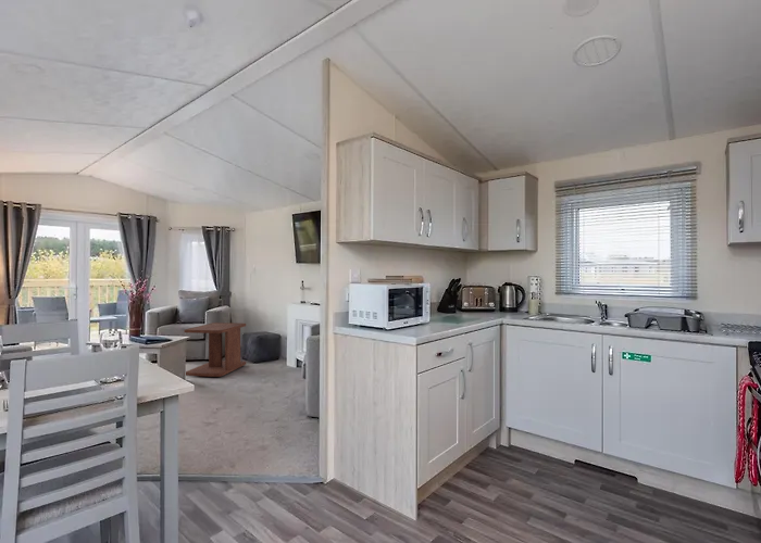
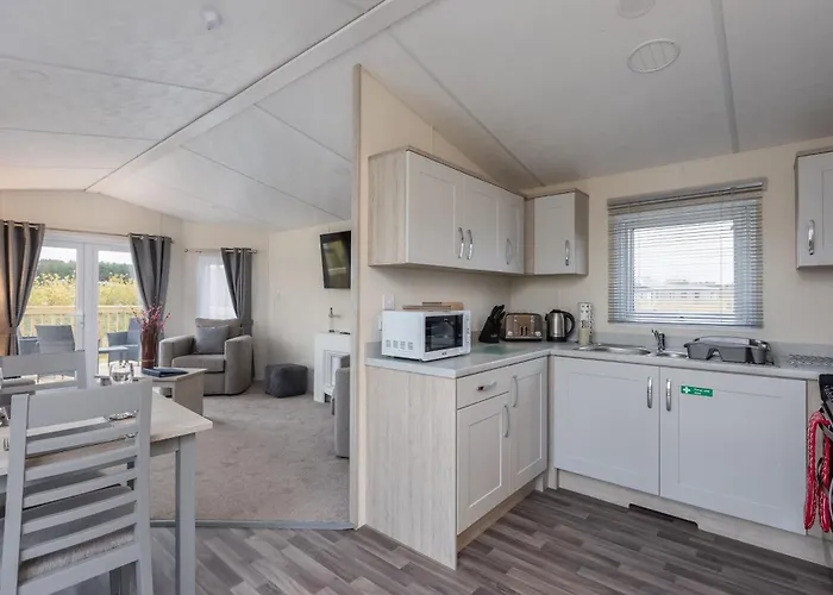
- side table (216, 348)
